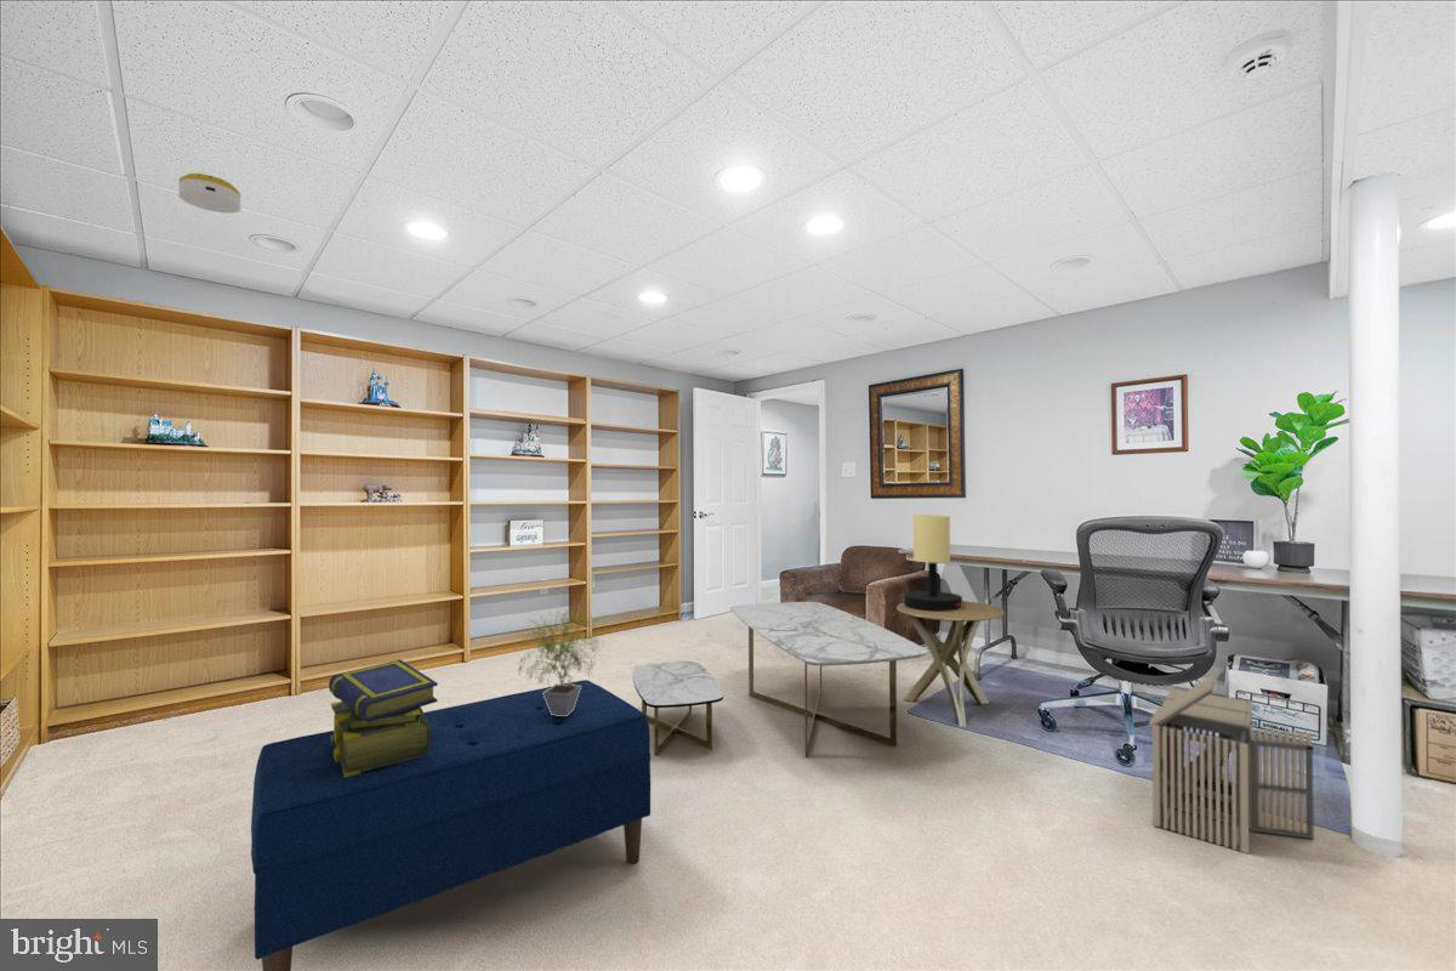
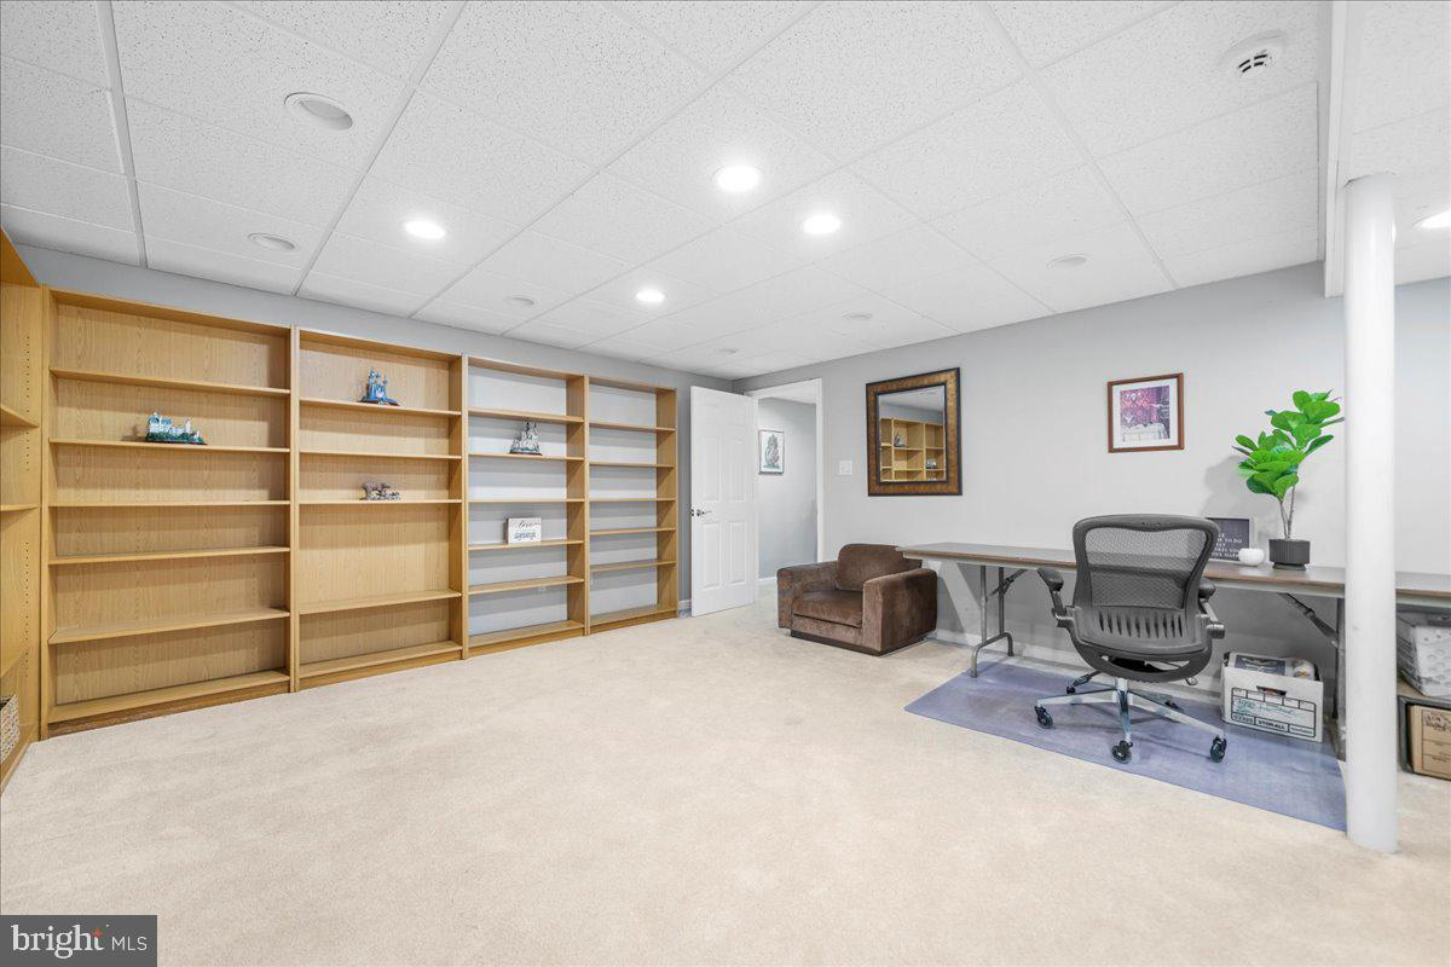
- table lamp (932, 560)
- smoke detector (210, 192)
- side table (949, 658)
- stack of books (383, 710)
- bench (466, 807)
- potted plant (558, 655)
- coffee table (752, 676)
- storage bin (1205, 737)
